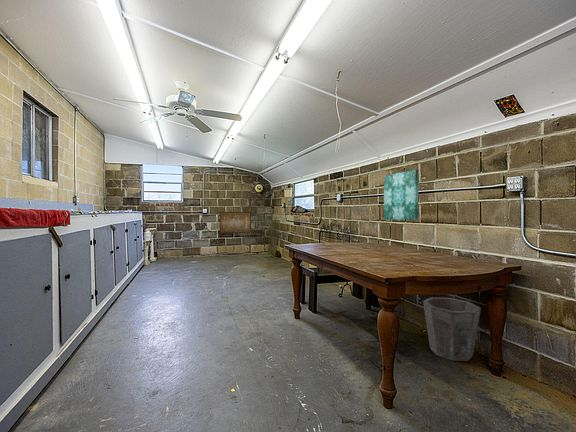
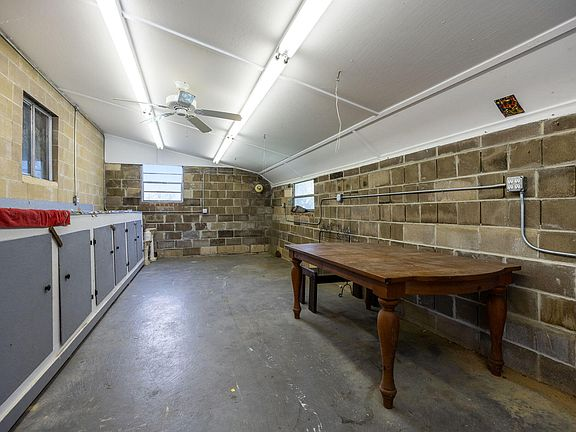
- wall art (235, 222)
- waste bin (450, 328)
- wall art (399, 196)
